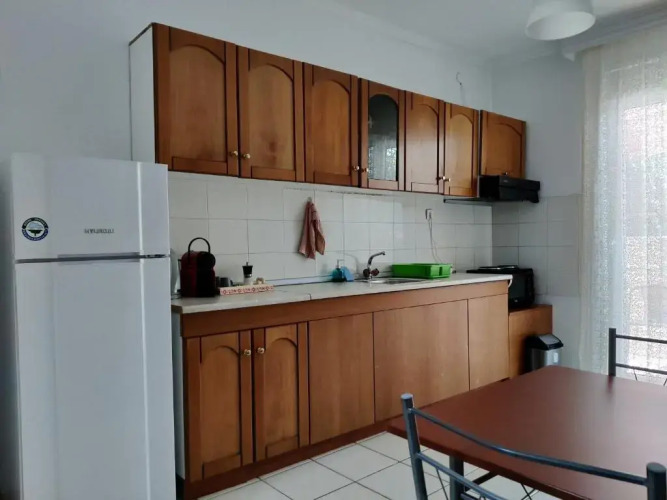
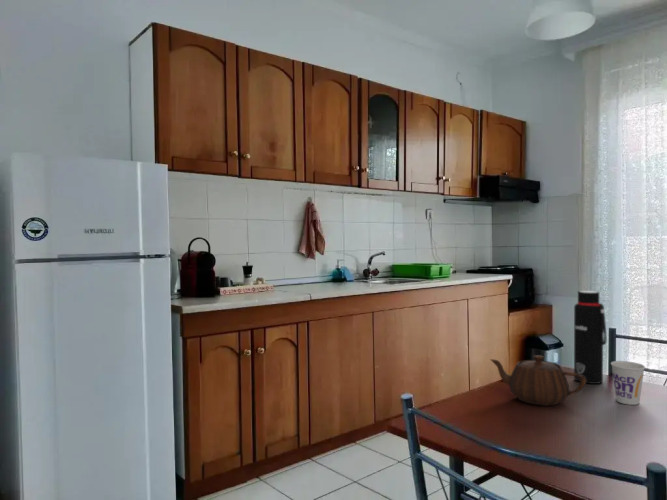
+ water bottle (590, 336)
+ cup (627, 383)
+ teapot (535, 377)
